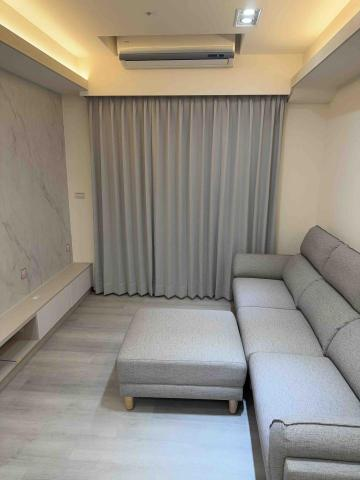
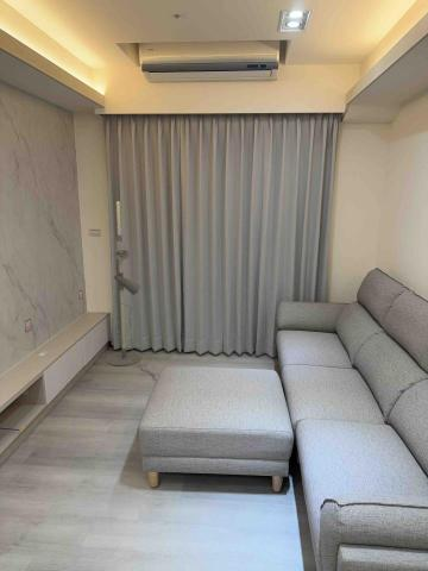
+ floor lamp (136, 289)
